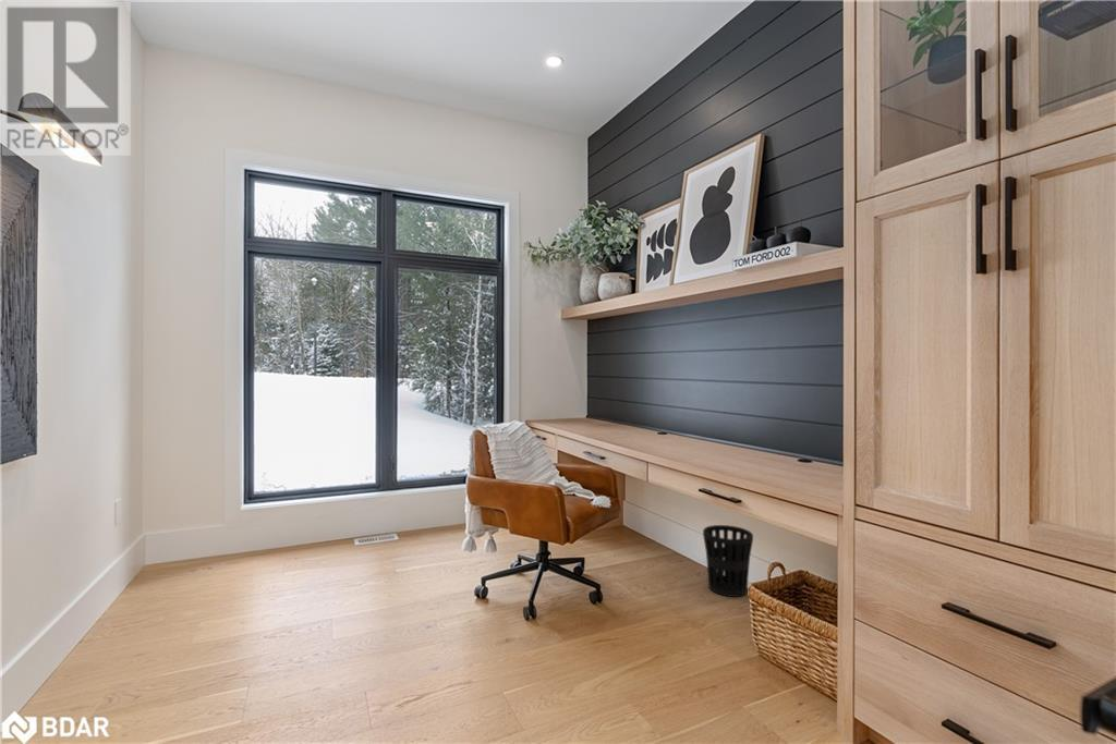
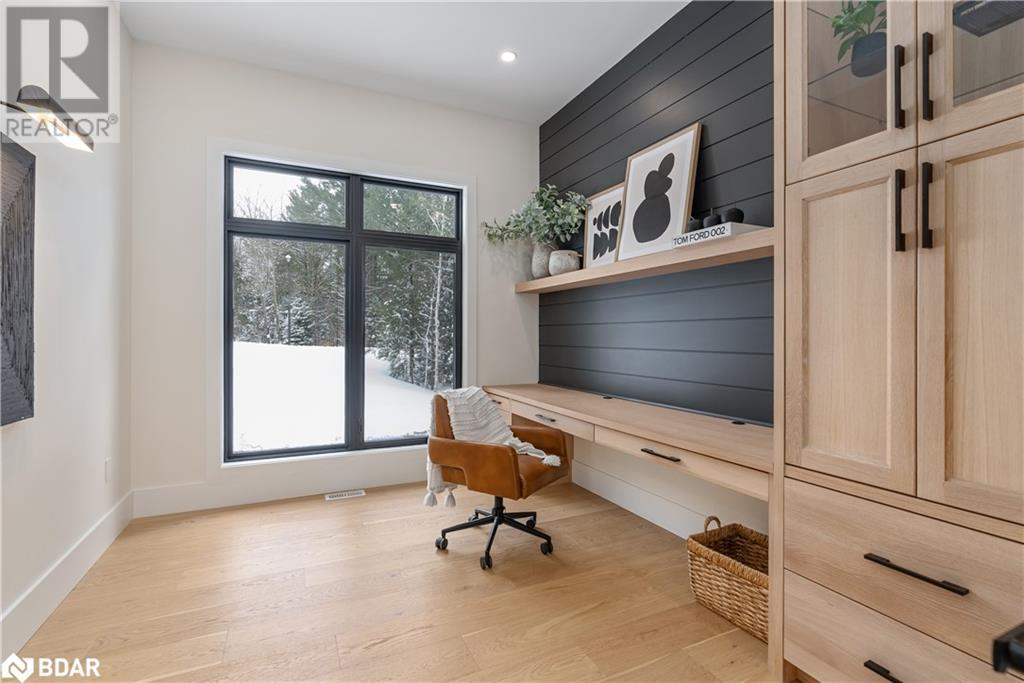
- wastebasket (727, 560)
